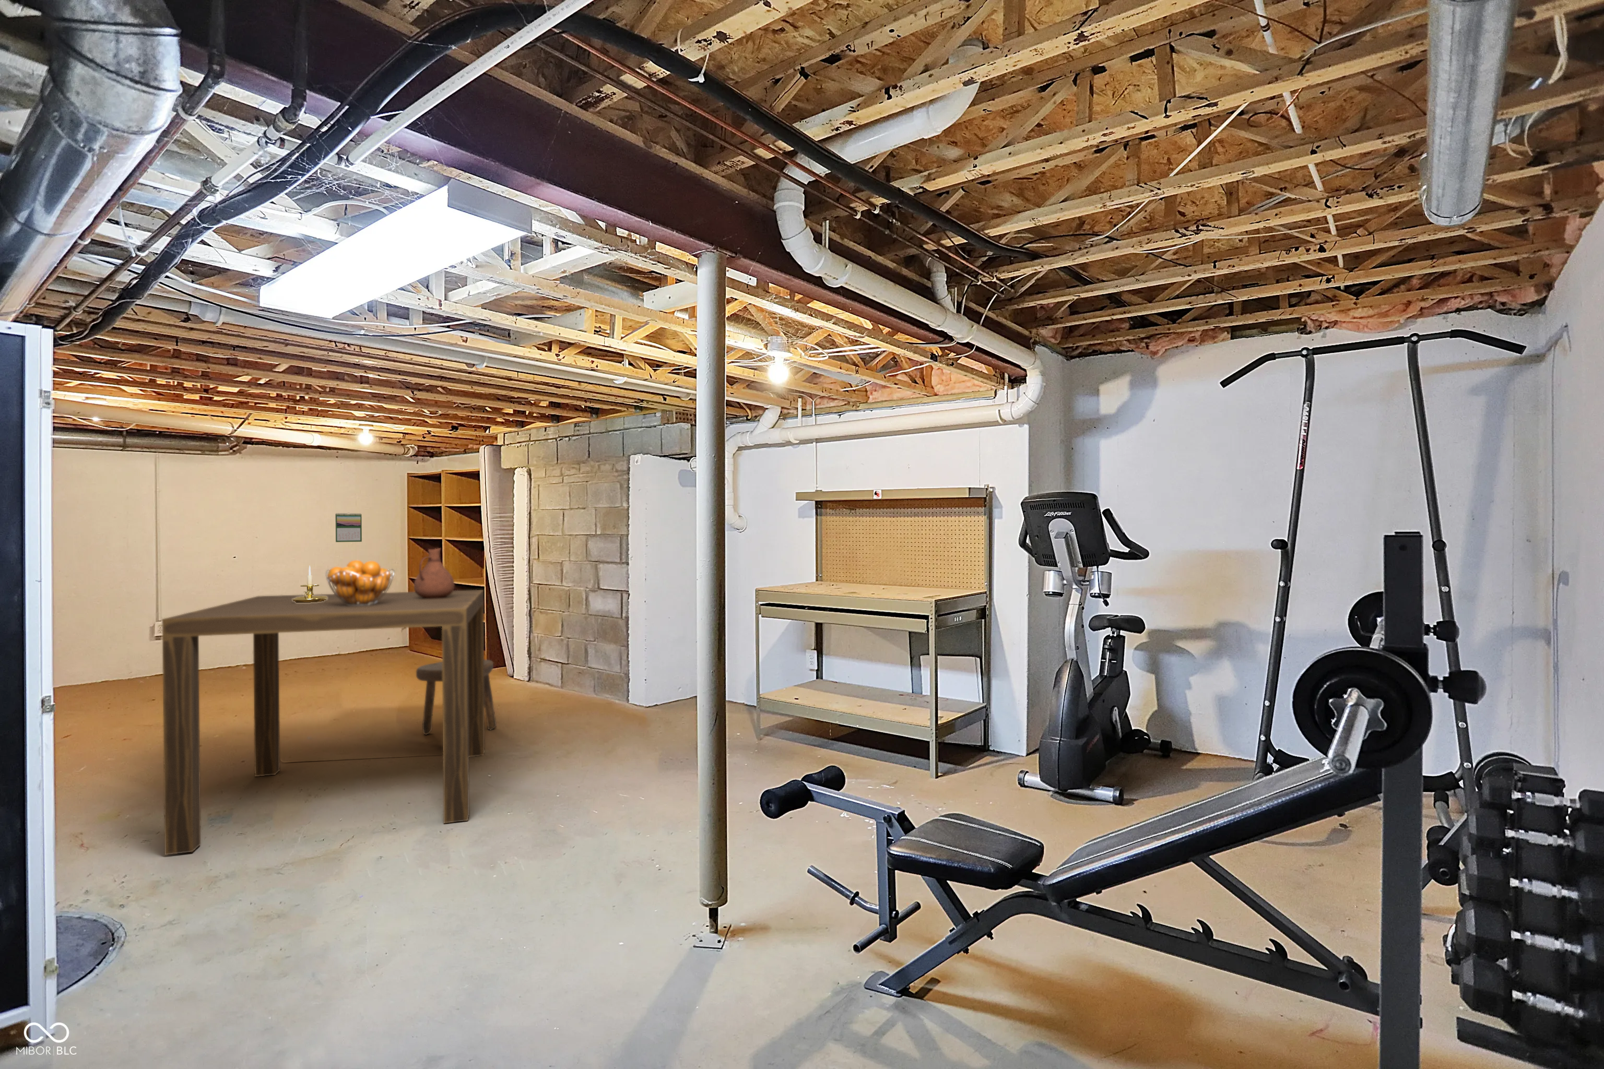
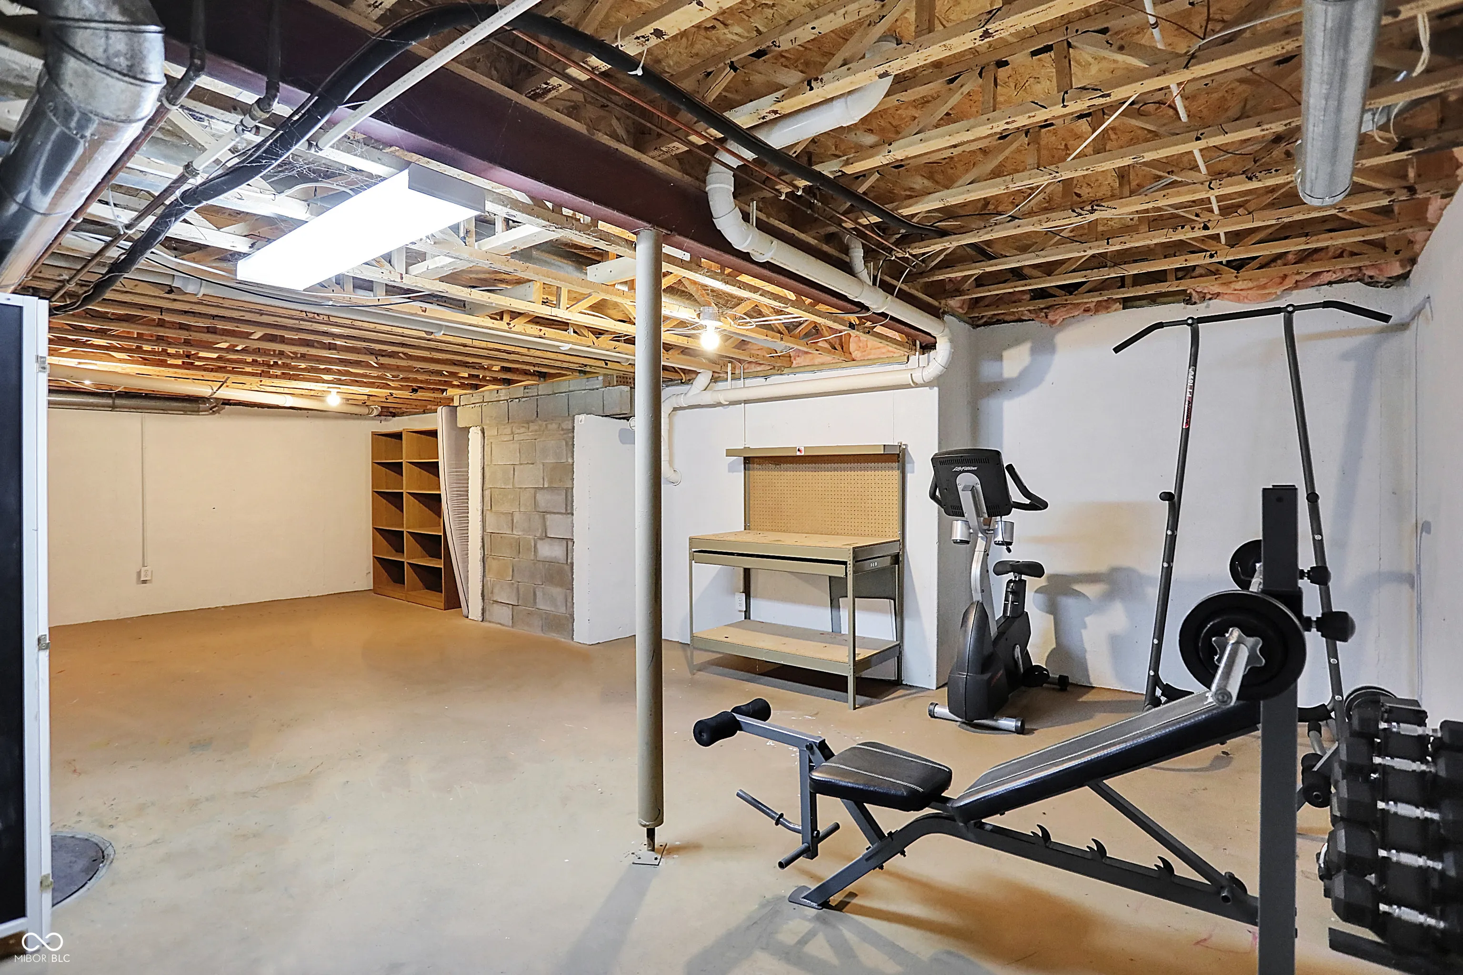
- fruit basket (360, 582)
- candle holder (309, 583)
- calendar (348, 527)
- pitcher (433, 573)
- dining table (353, 630)
- stool (434, 700)
